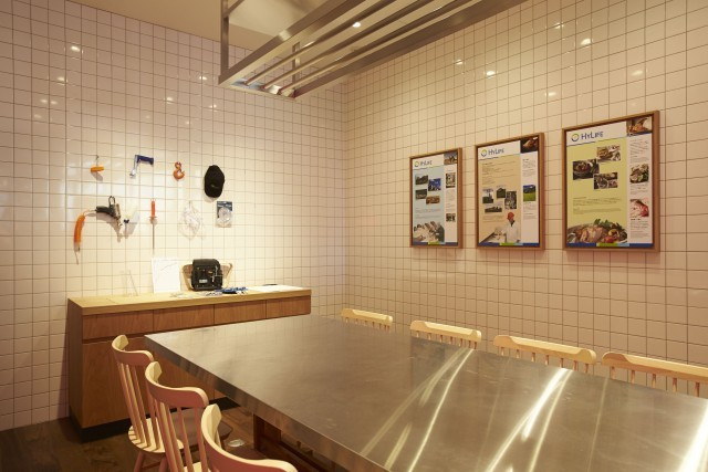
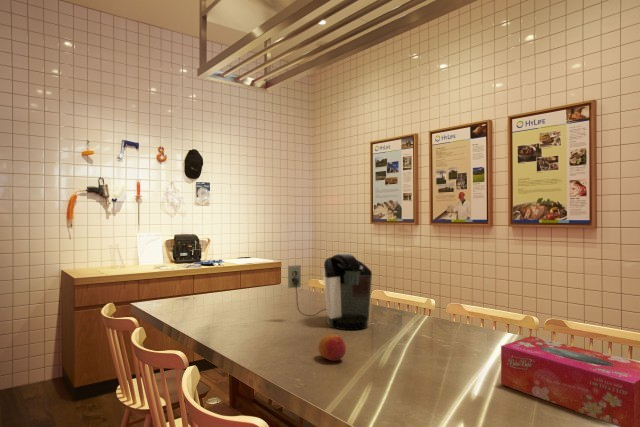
+ tissue box (574, 376)
+ coffee maker (333, 289)
+ fruit (331, 347)
